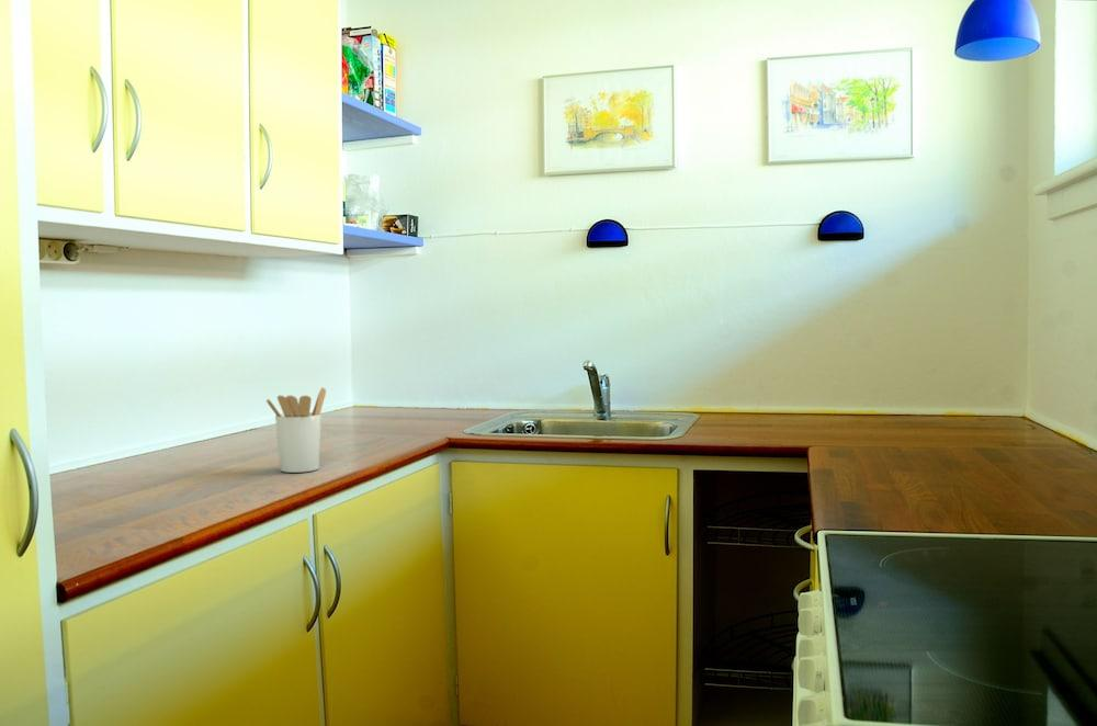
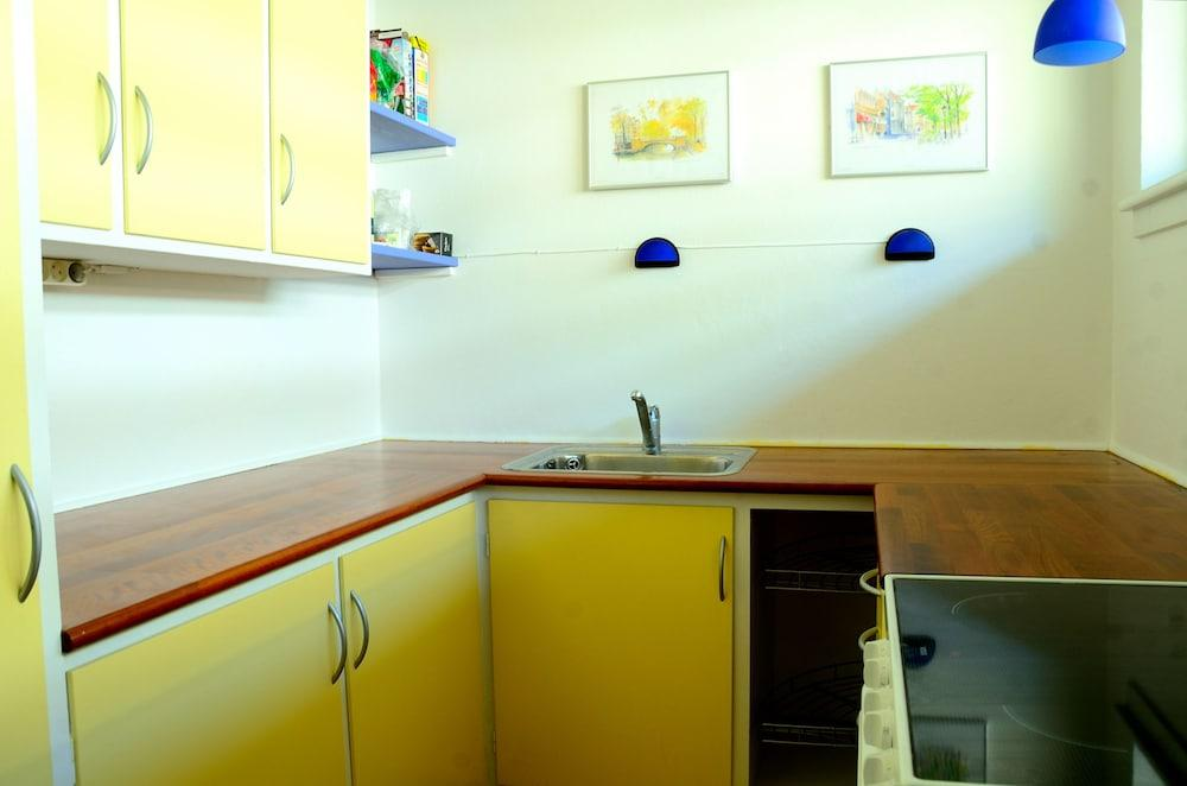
- utensil holder (297, 430)
